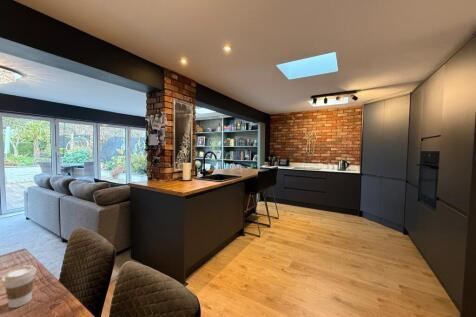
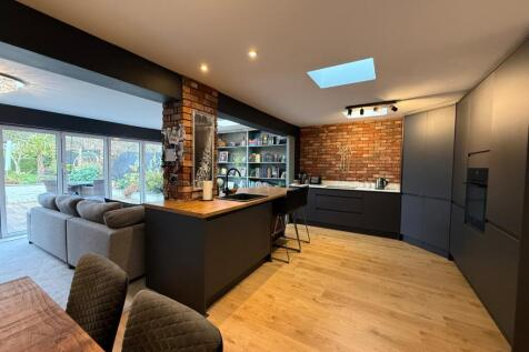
- coffee cup (20, 286)
